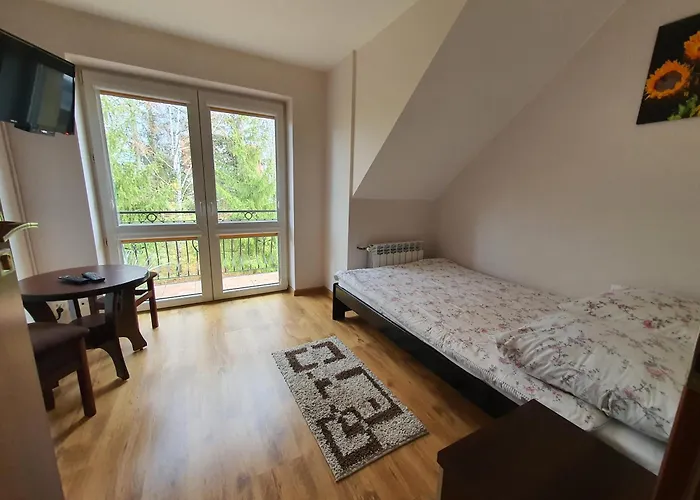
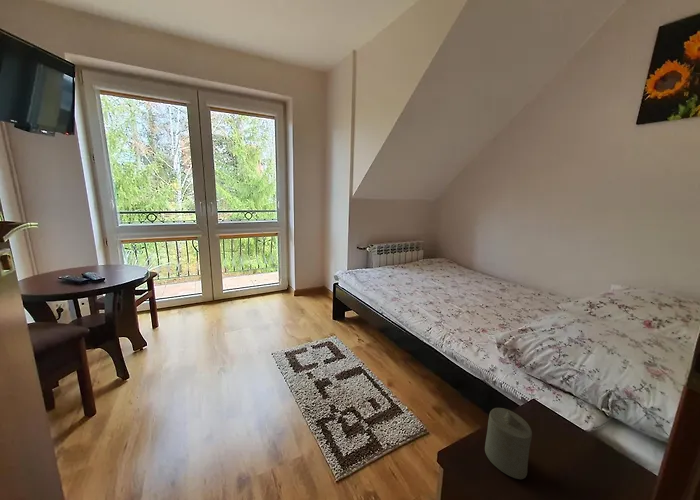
+ candle (508, 437)
